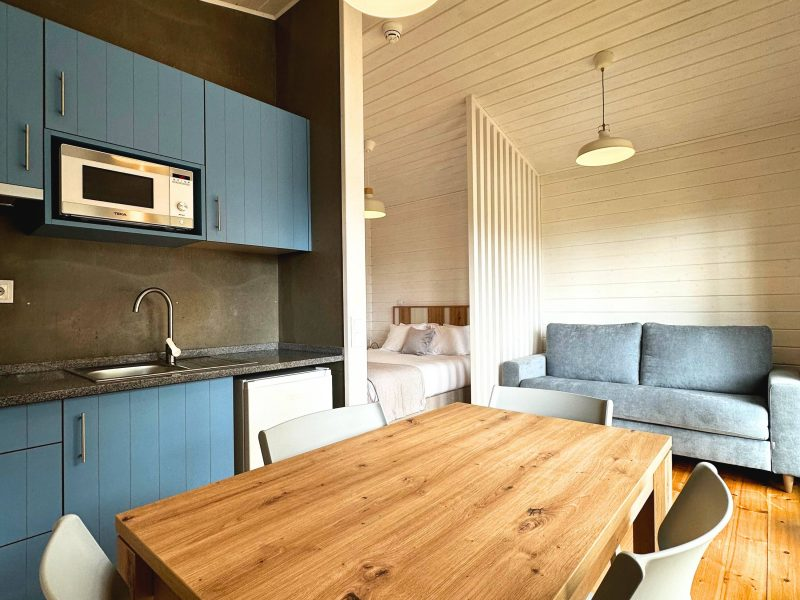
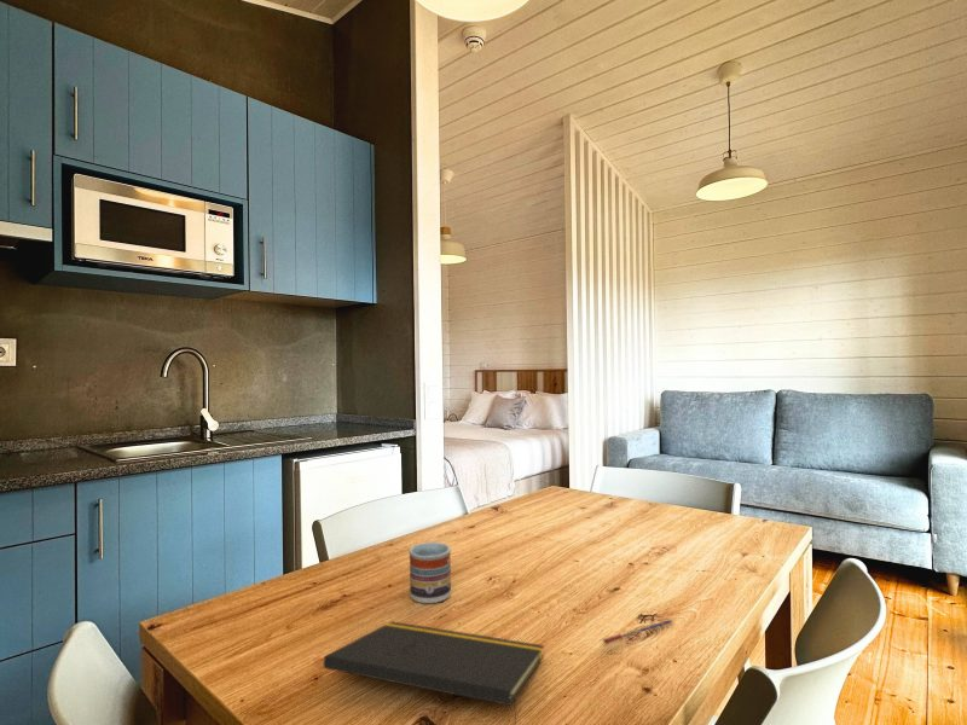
+ pen (639, 630)
+ cup (427, 569)
+ notepad (440, 656)
